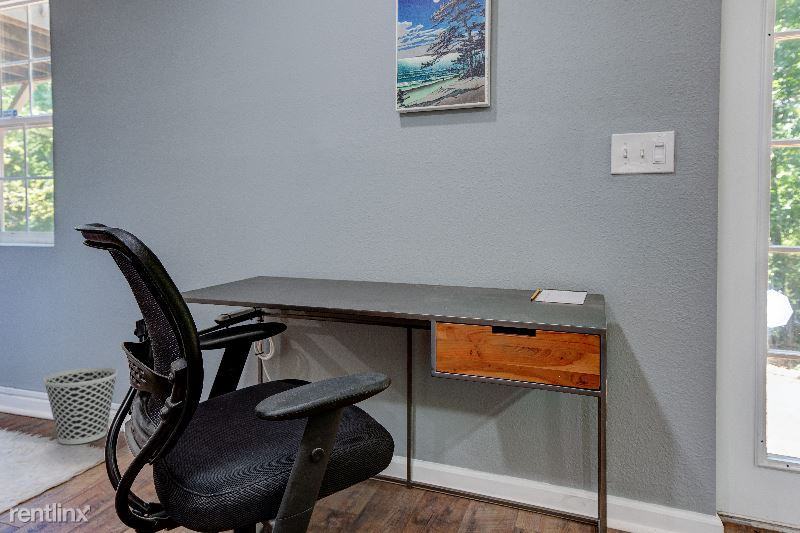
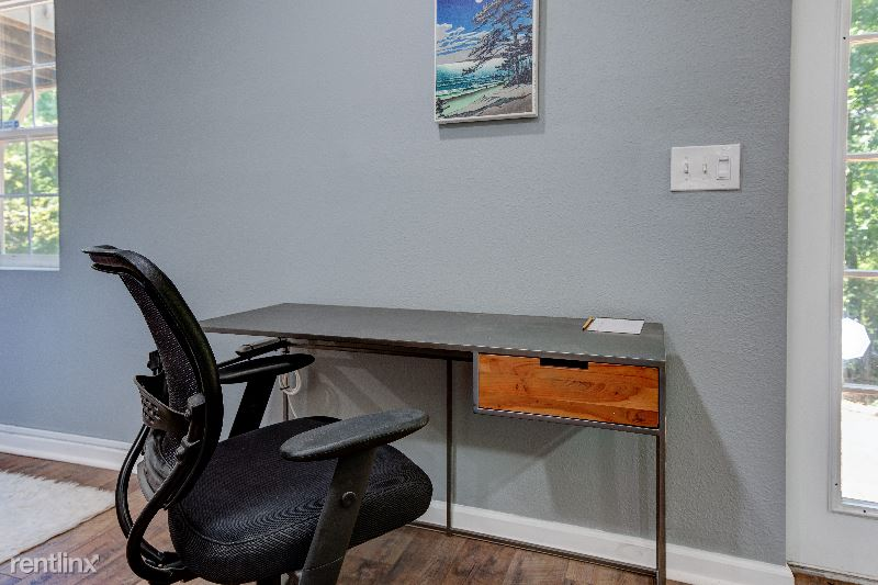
- wastebasket (82, 405)
